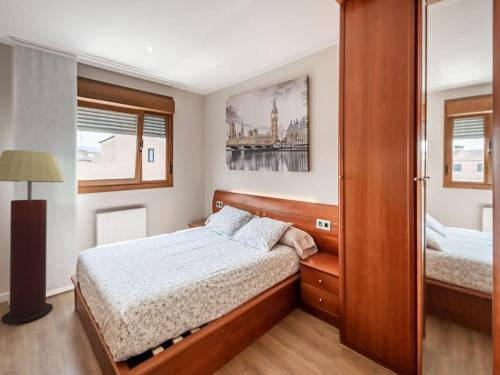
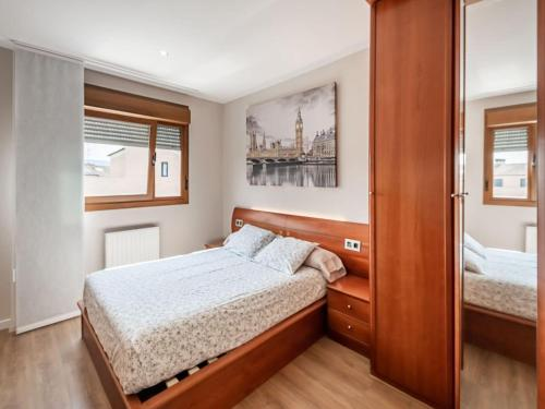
- floor lamp (29, 233)
